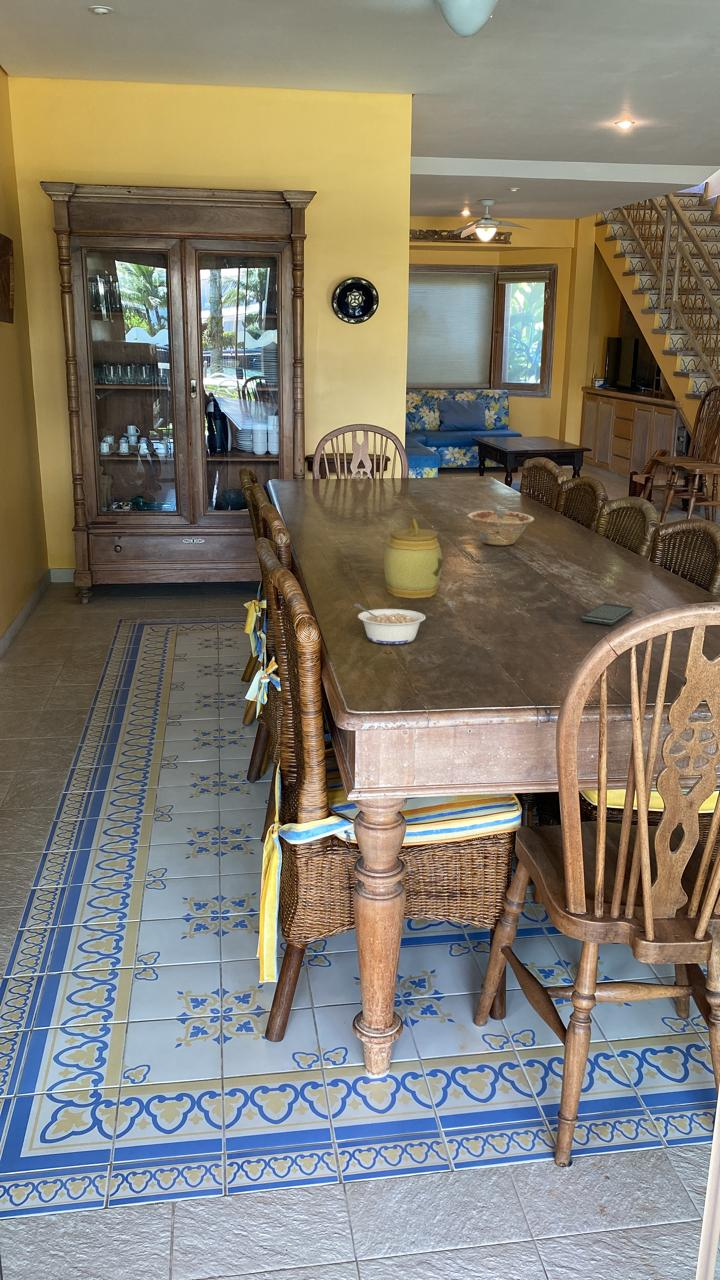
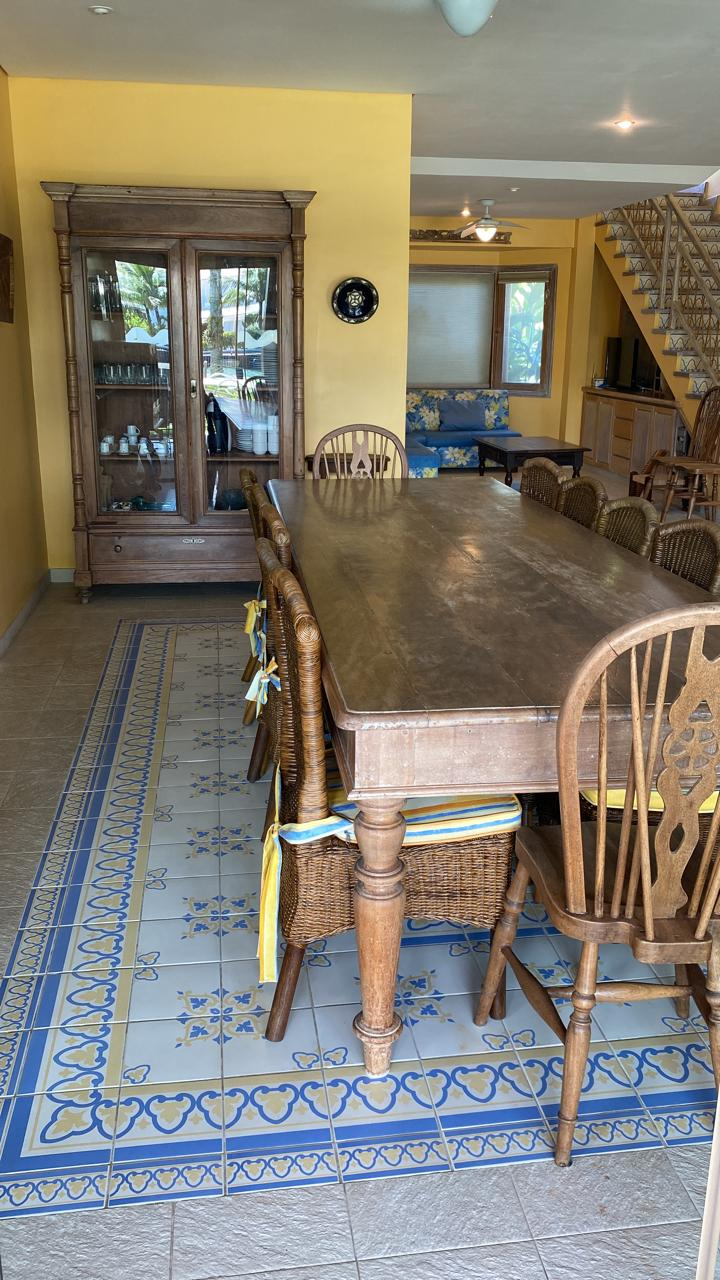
- smartphone (607, 614)
- dish (500, 529)
- legume (388, 625)
- jar (413, 556)
